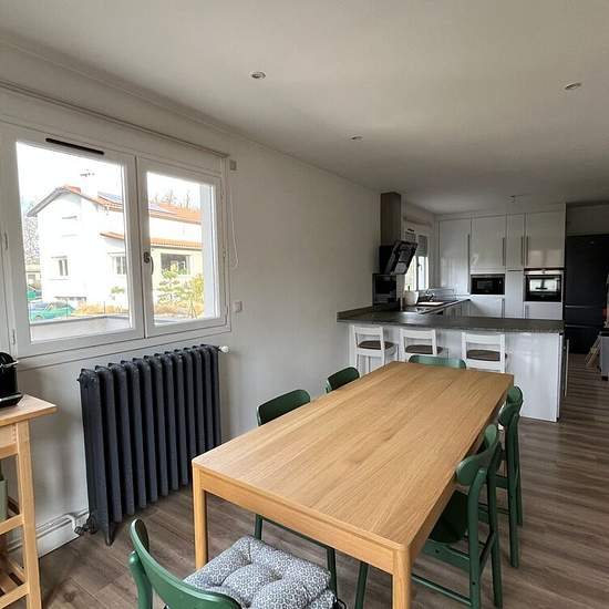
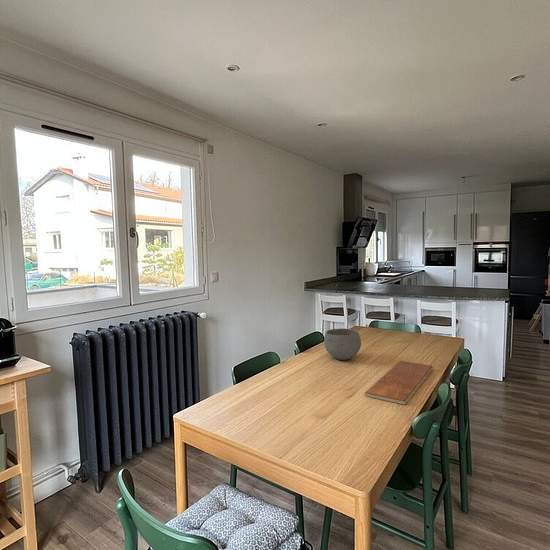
+ bowl (342, 344)
+ chopping board (402, 379)
